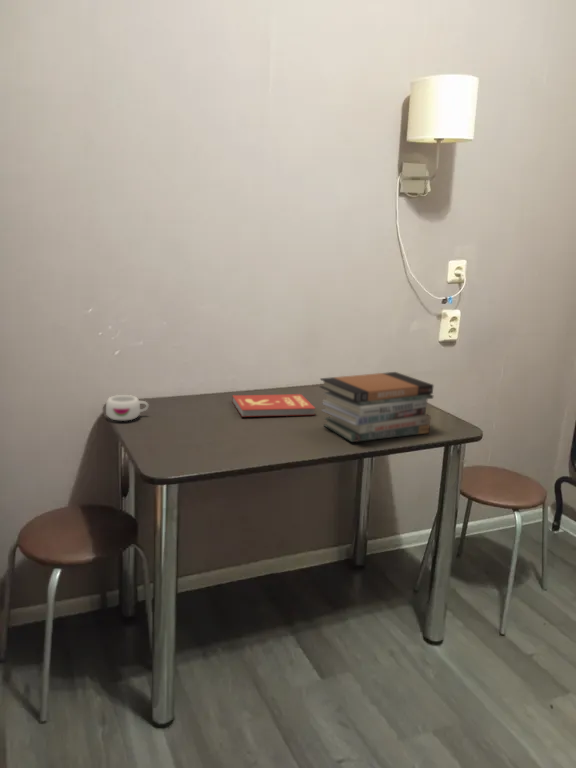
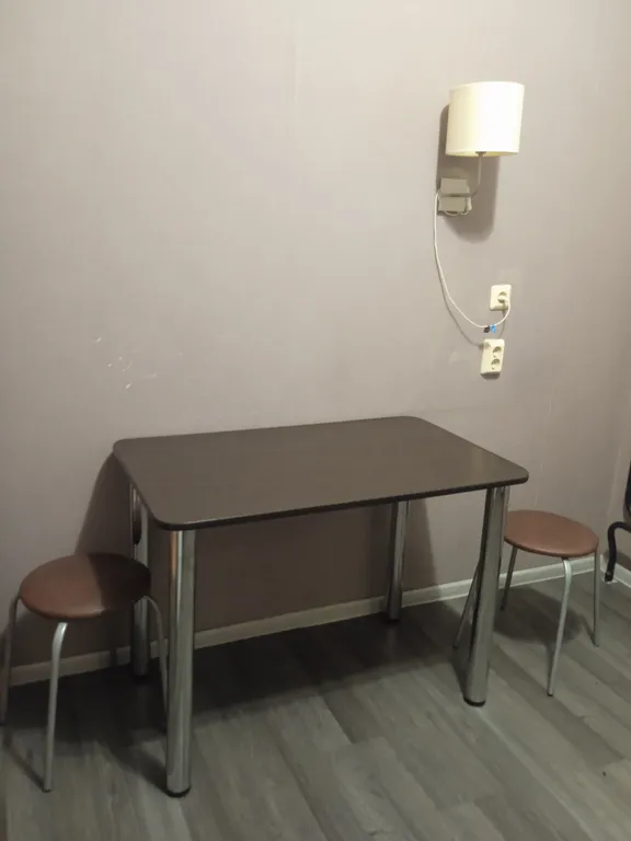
- book (272, 404)
- mug (127, 407)
- book stack (375, 405)
